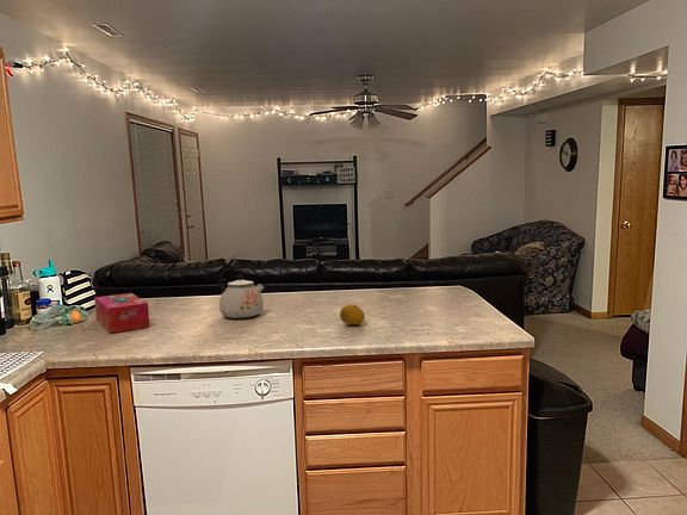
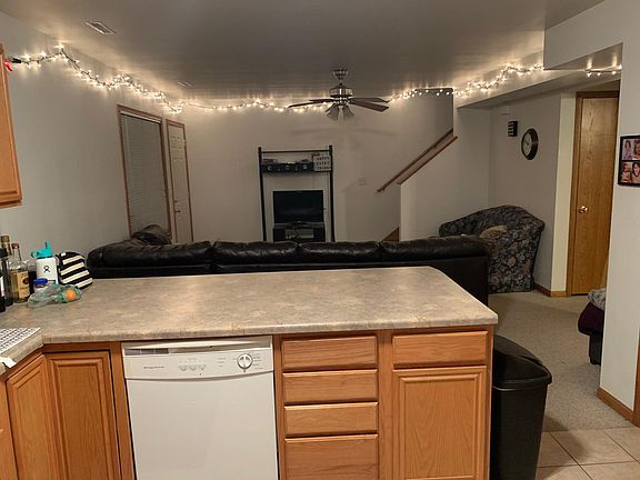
- kettle (241, 290)
- tissue box (120, 311)
- fruit (352, 314)
